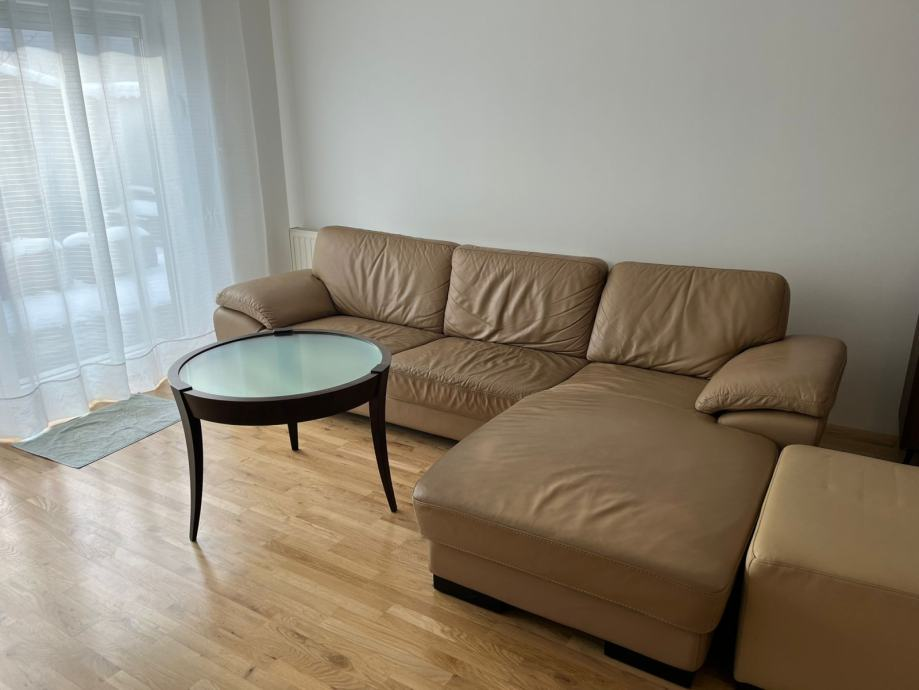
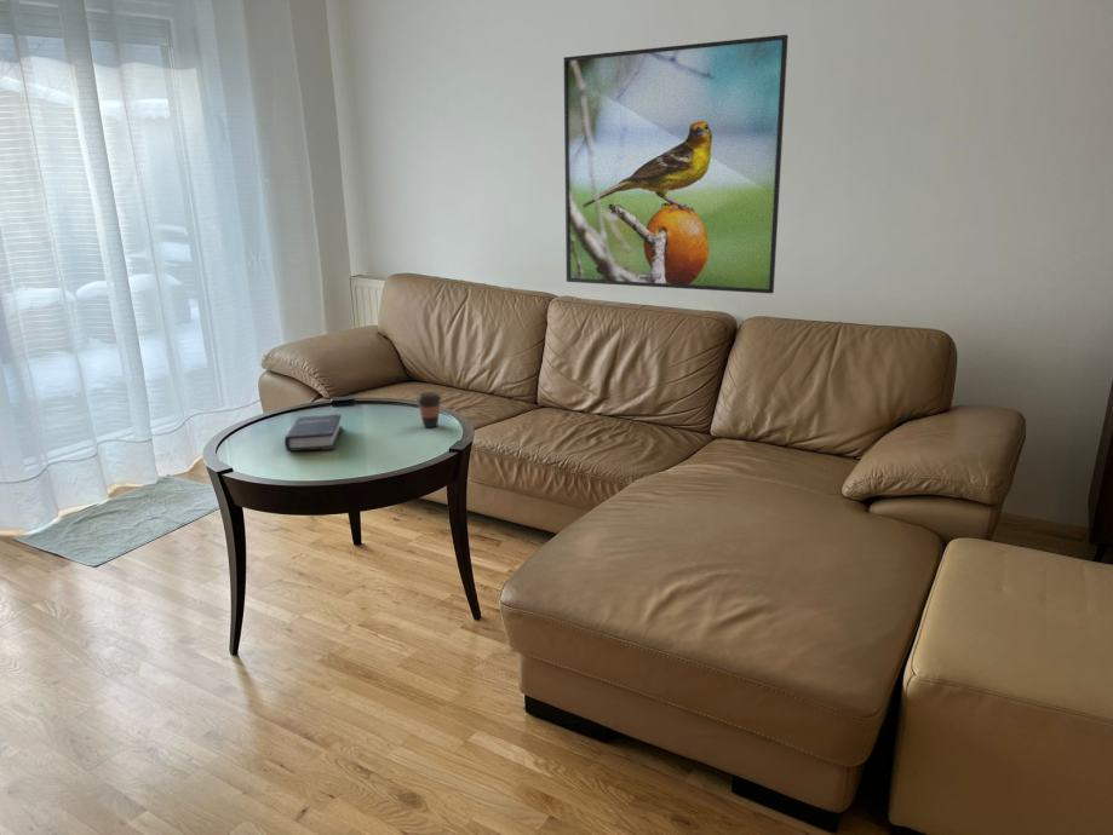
+ coffee cup (429, 409)
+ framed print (665, 171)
+ hardback book (314, 432)
